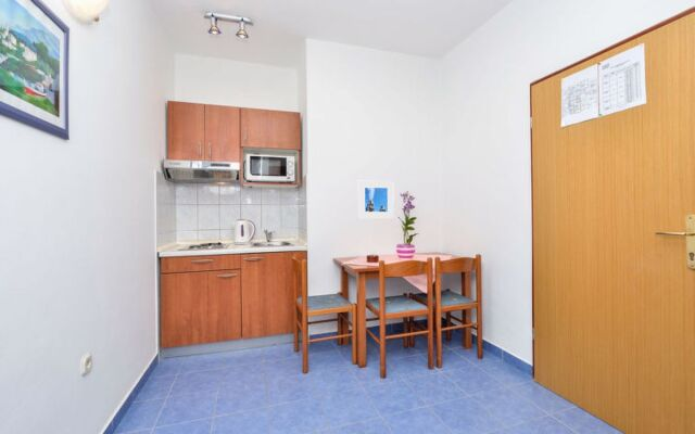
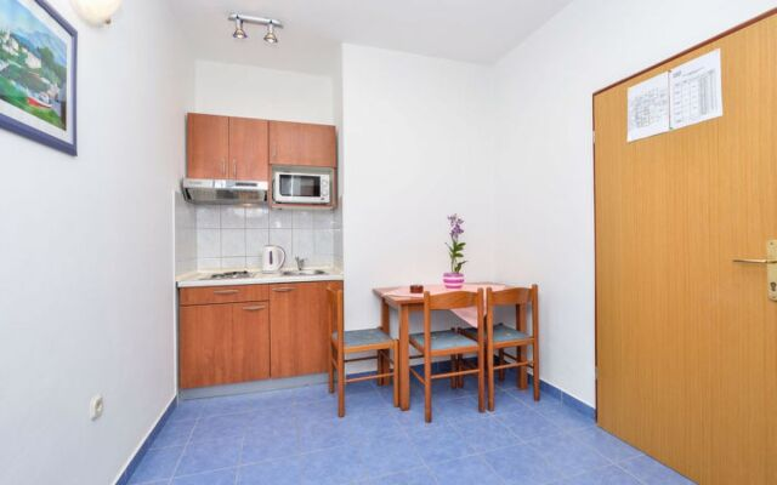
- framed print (376, 200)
